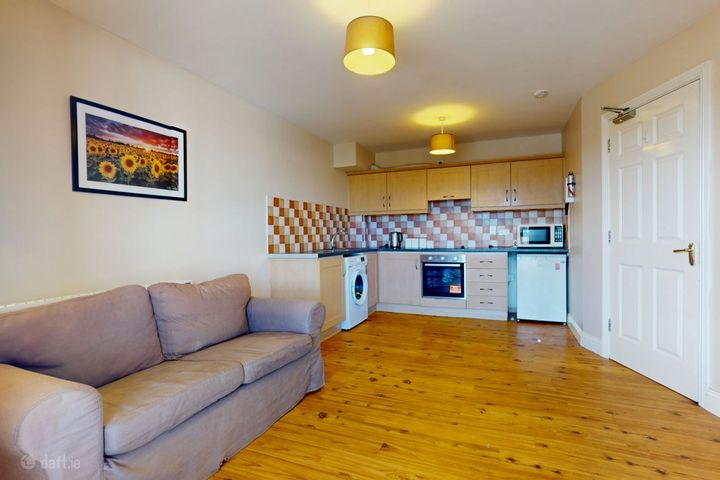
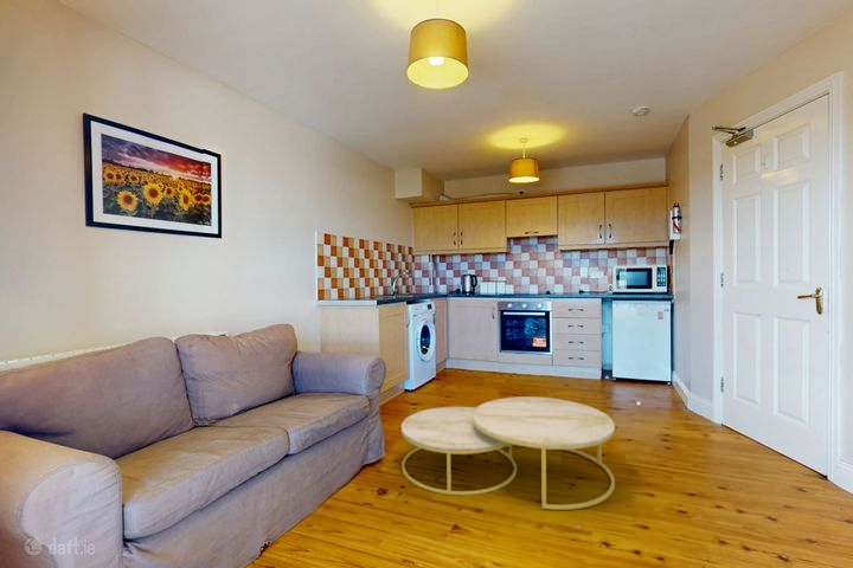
+ coffee table (502, 440)
